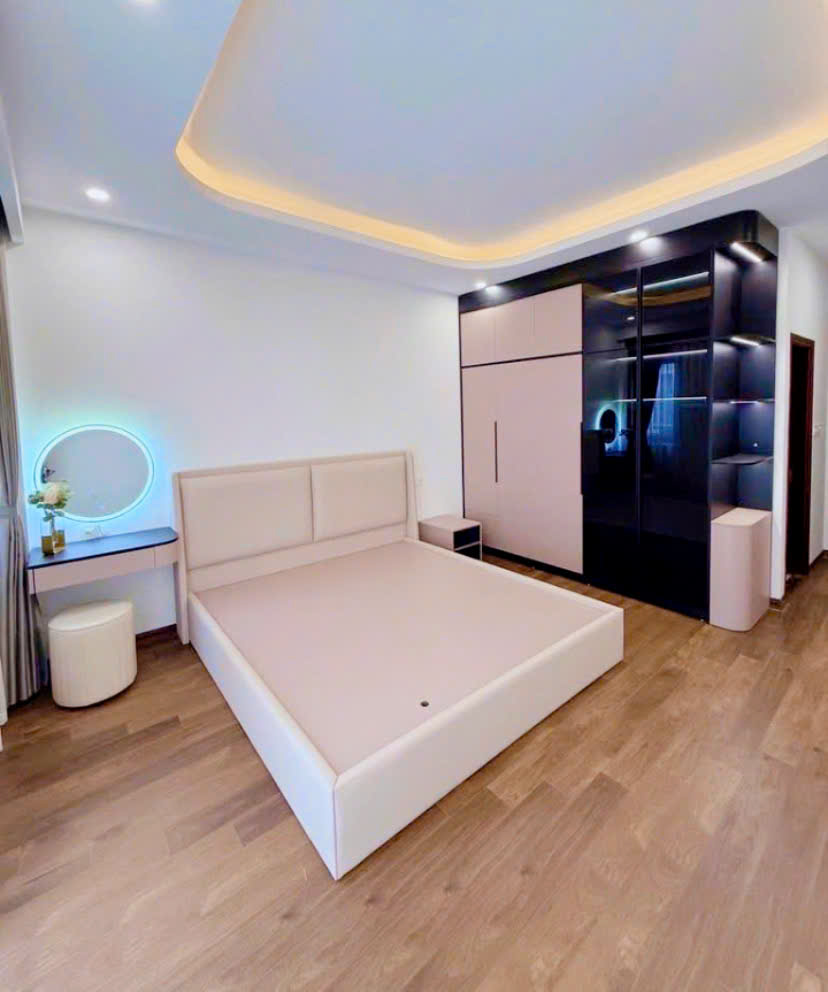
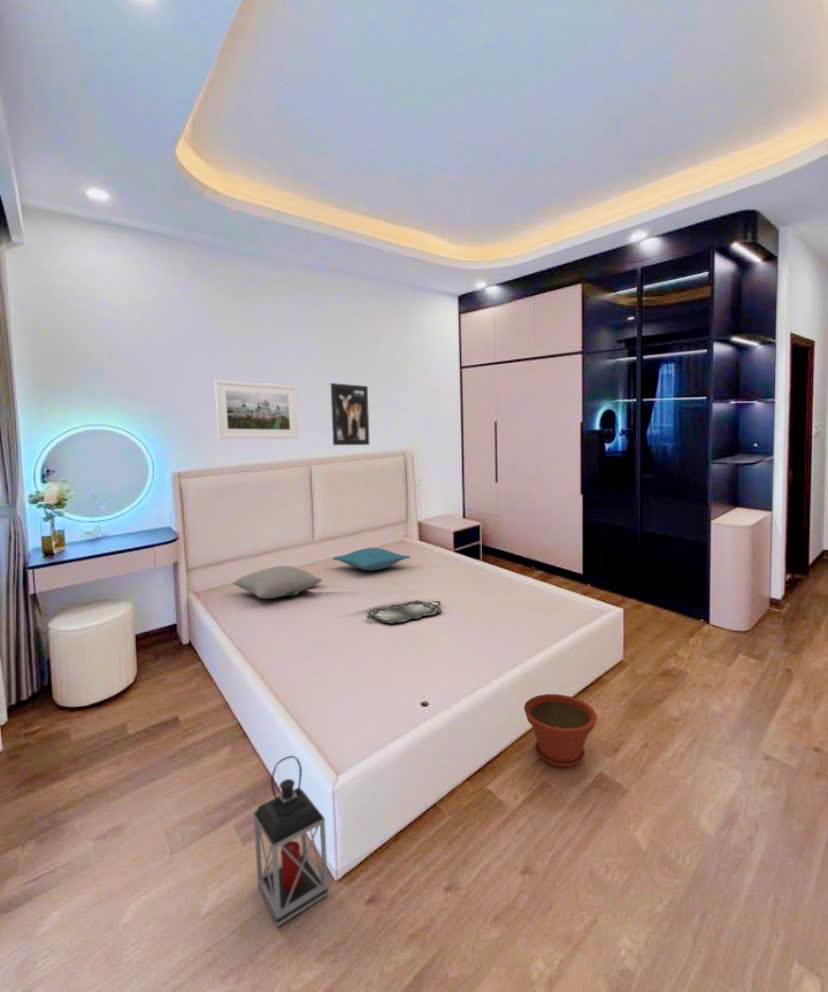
+ lantern (289, 825)
+ plant pot (559, 733)
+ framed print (258, 410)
+ wall art (350, 415)
+ pillow (276, 581)
+ serving tray (405, 611)
+ pillow (371, 558)
